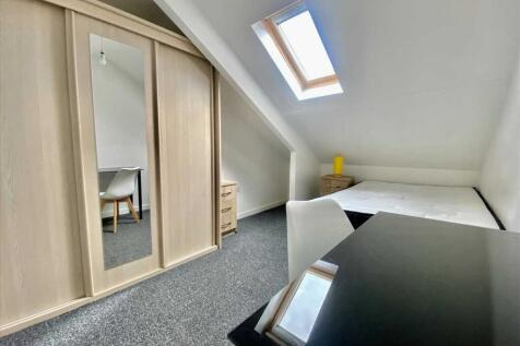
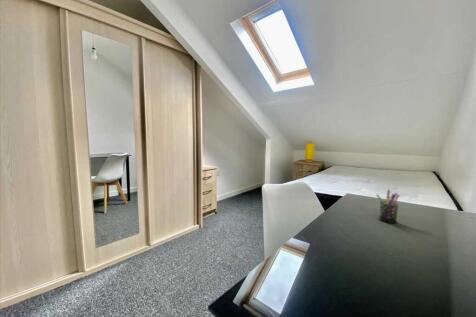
+ pen holder (386, 205)
